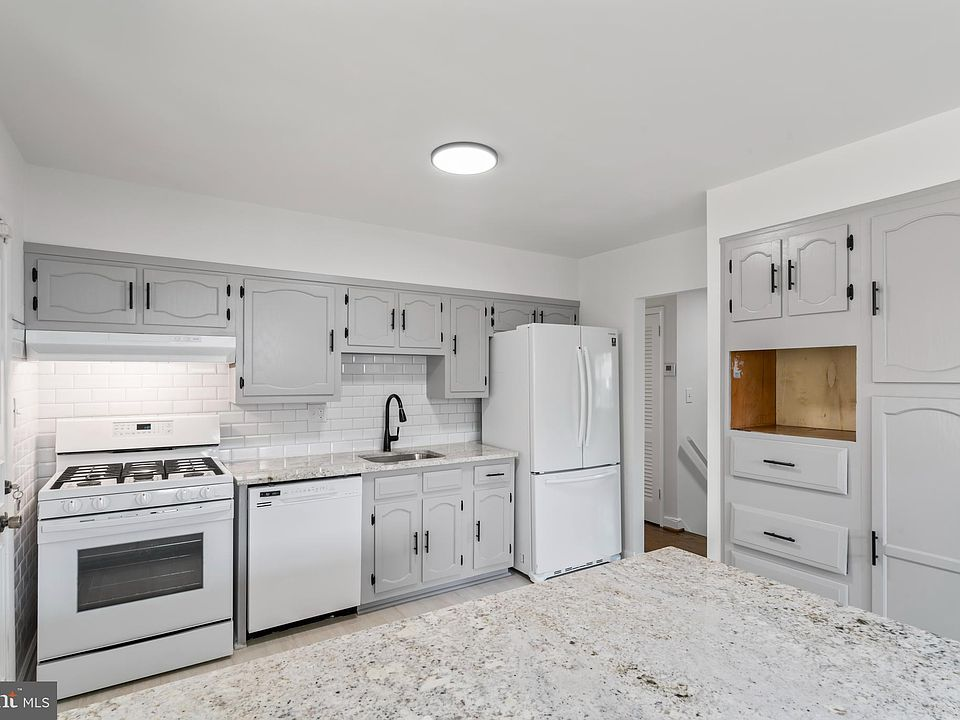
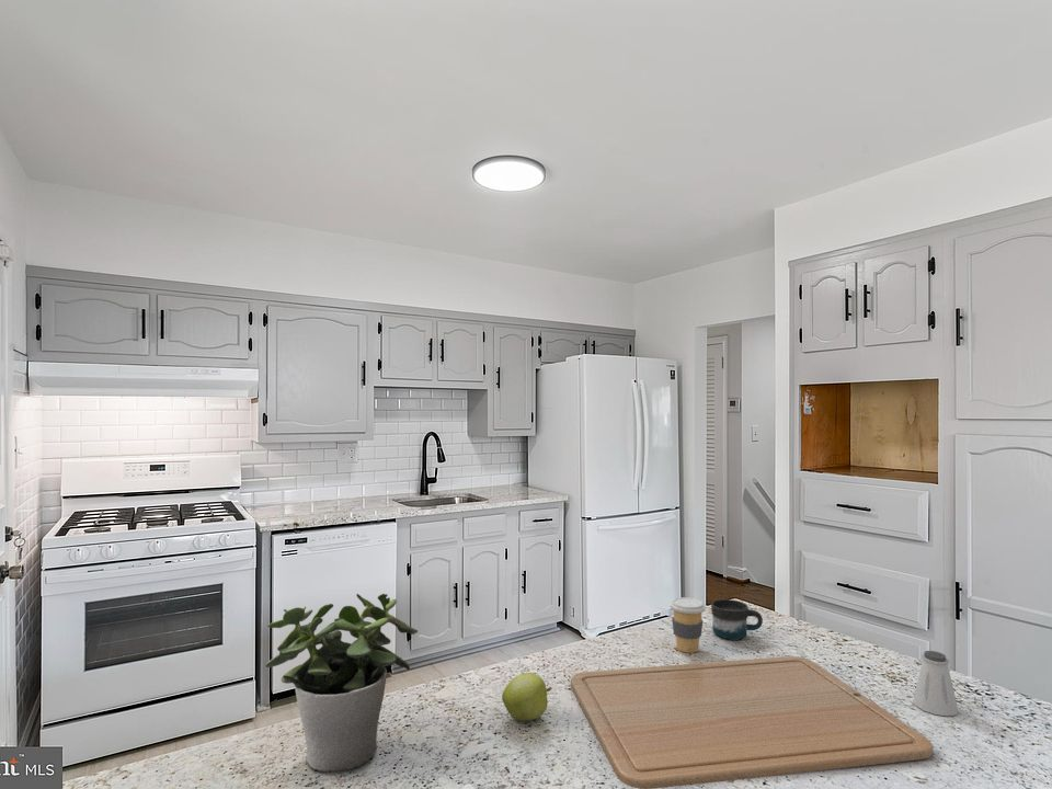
+ potted plant (338, 668)
+ chopping board (732, 709)
+ saltshaker (935, 679)
+ mug (733, 619)
+ coffee cup (687, 625)
+ apple (526, 696)
